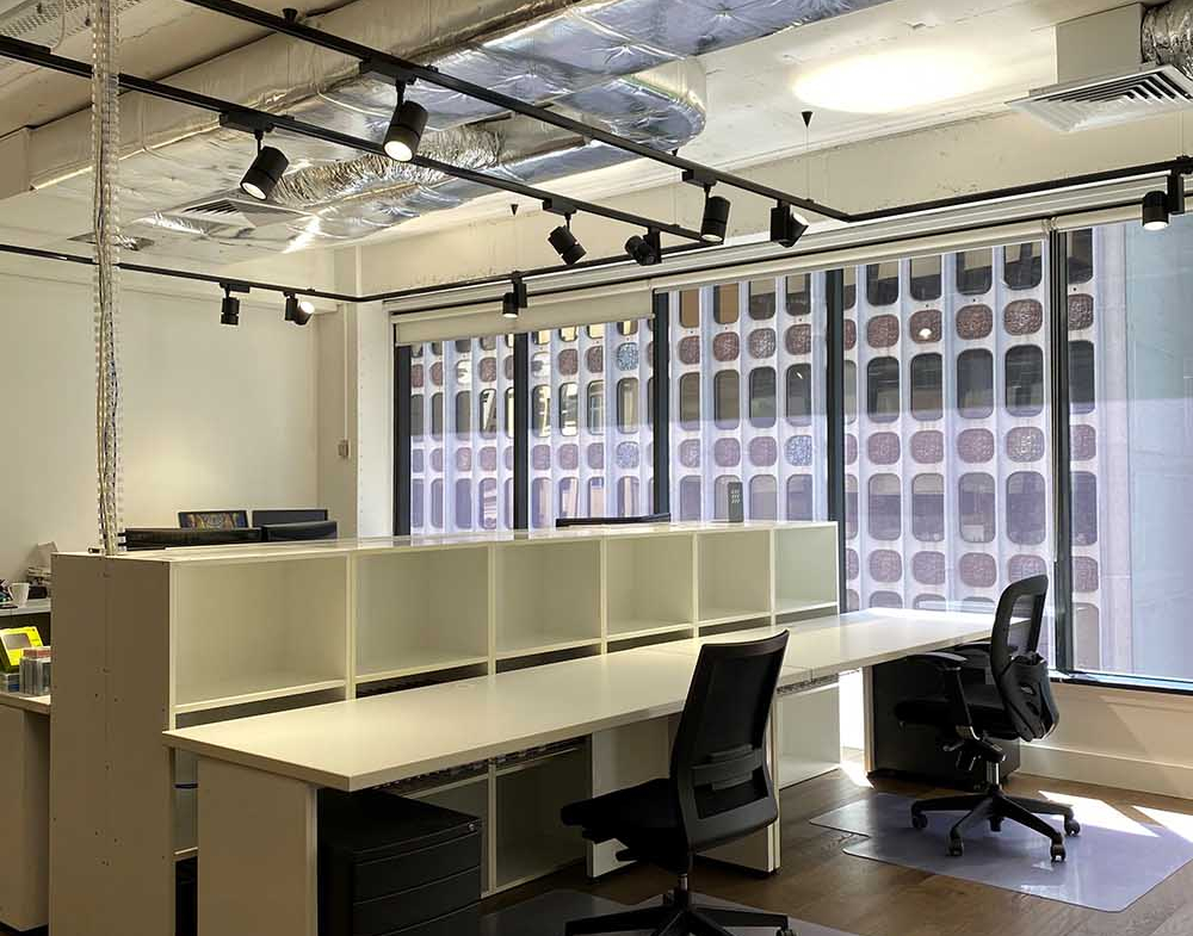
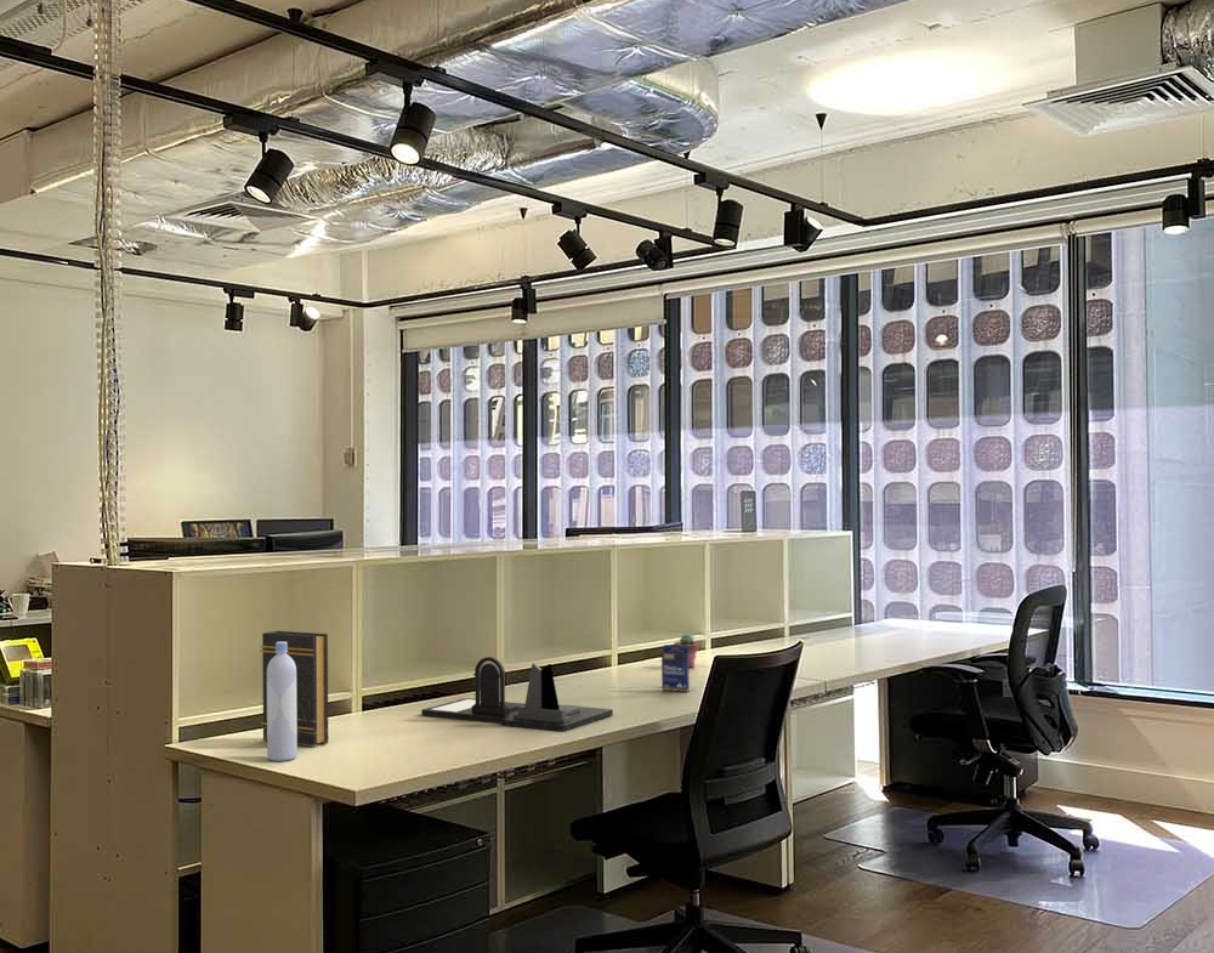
+ small box (675, 668)
+ desk organizer (504, 685)
+ book (296, 687)
+ potted succulent (688, 649)
+ bottle (282, 699)
